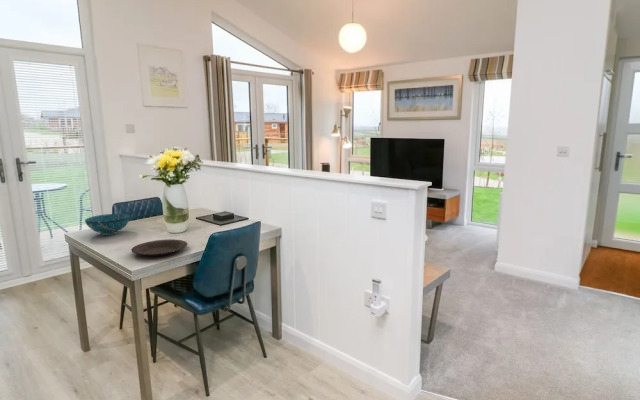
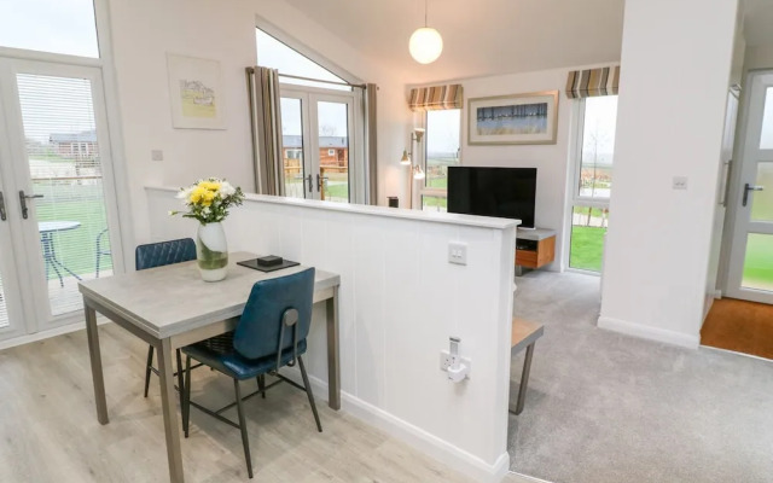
- decorative bowl (108, 225)
- plate (160, 248)
